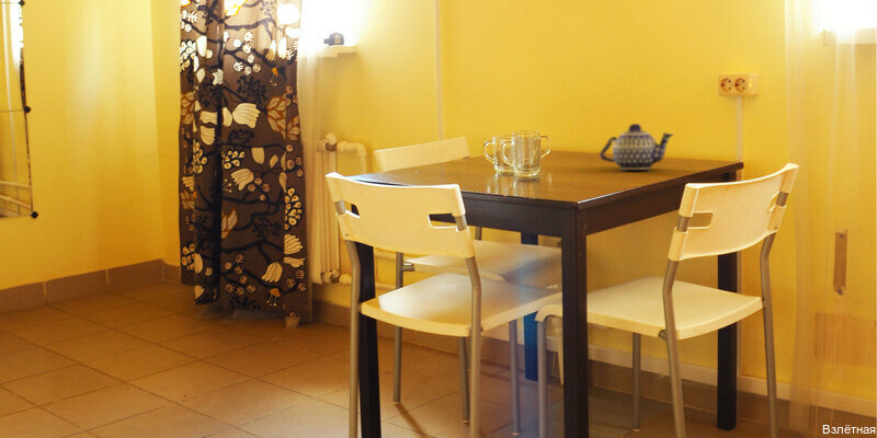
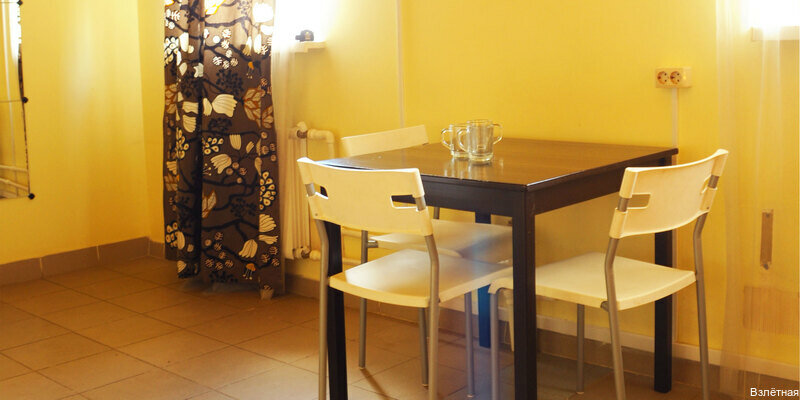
- teapot (636, 146)
